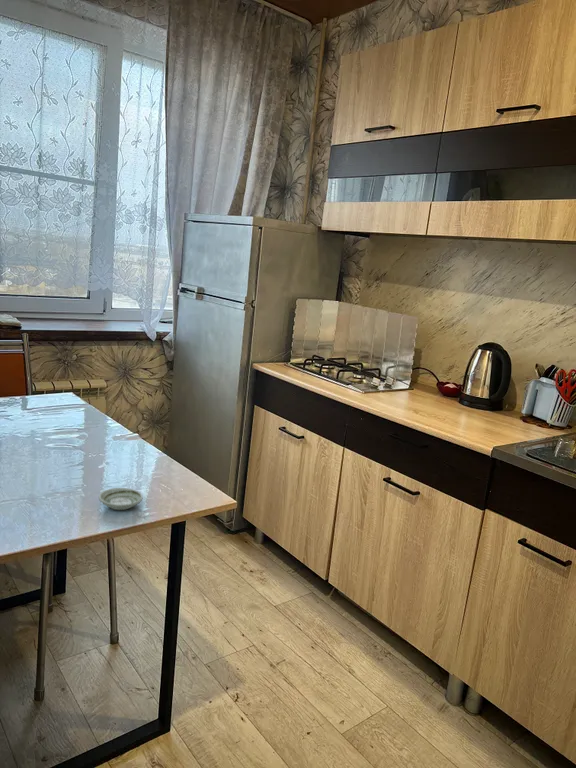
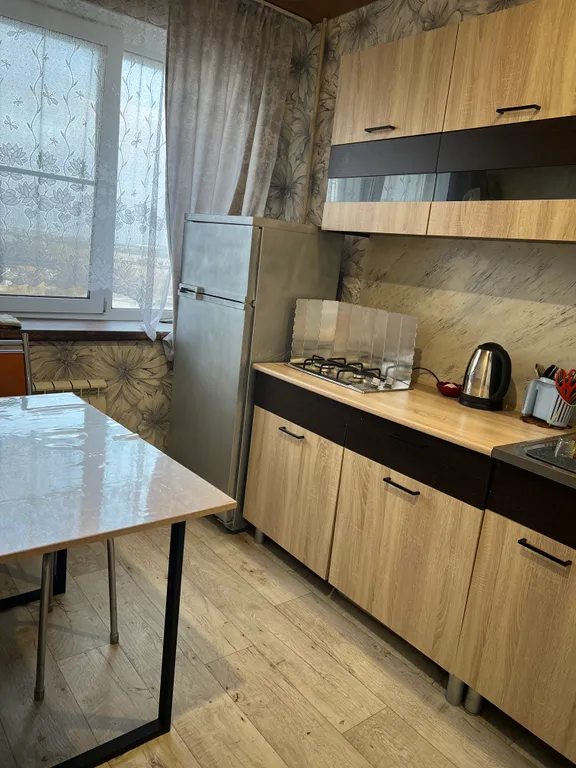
- saucer (120, 500)
